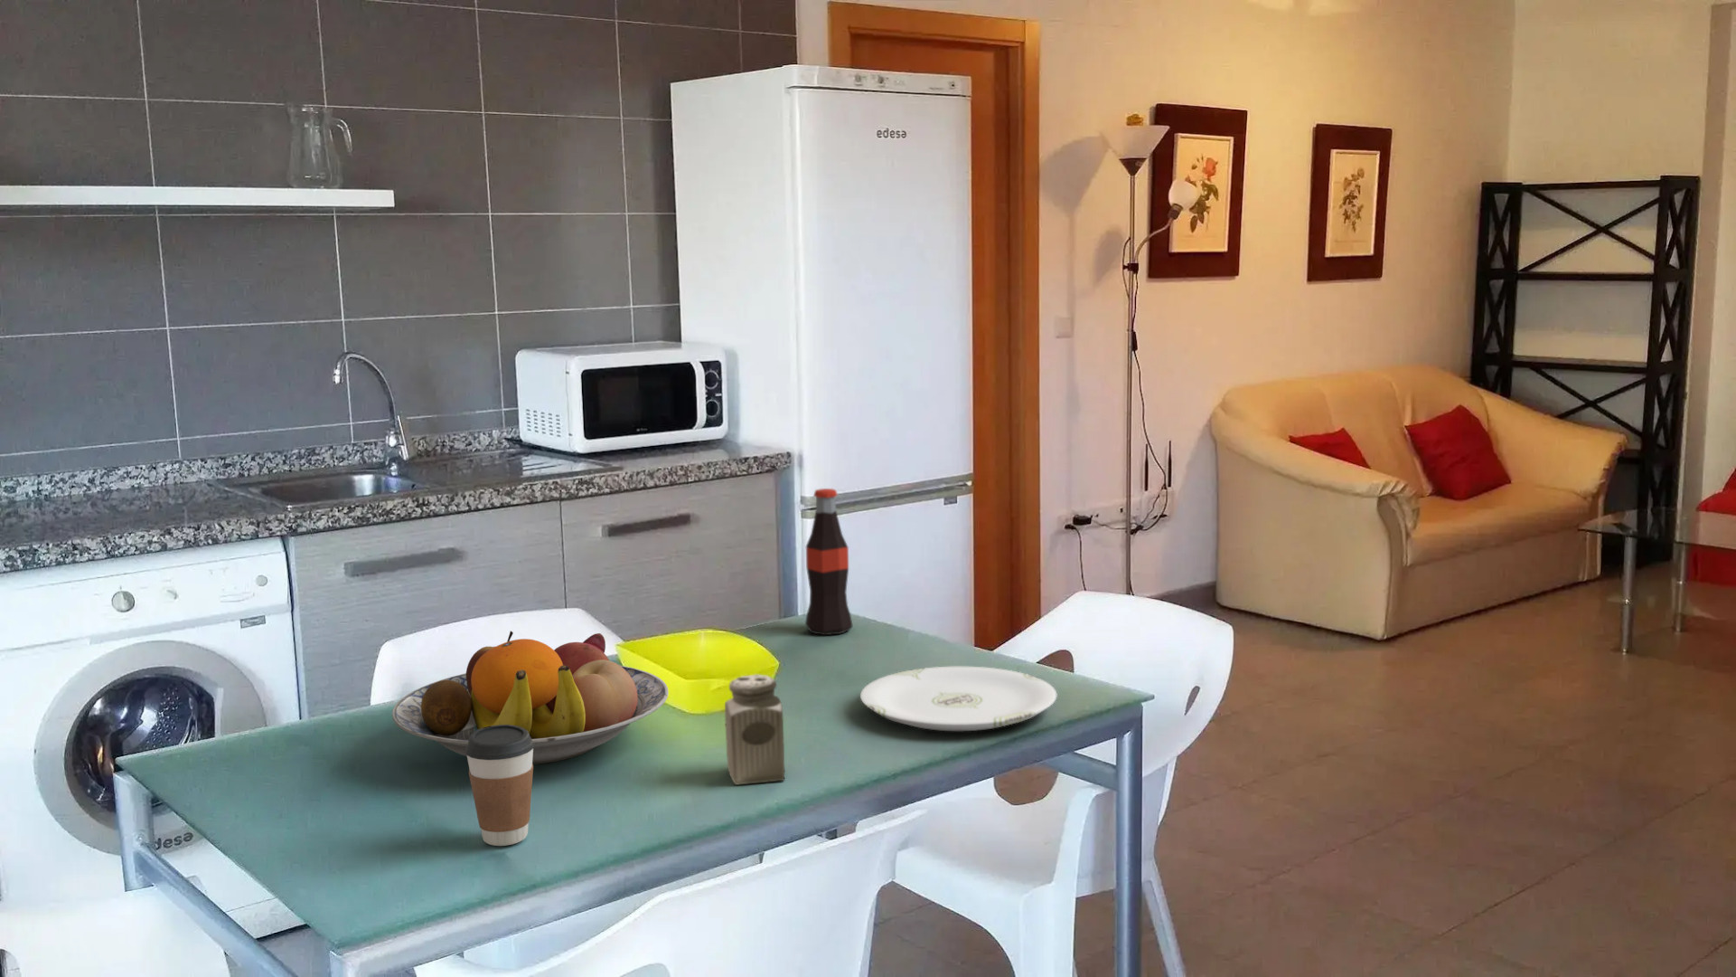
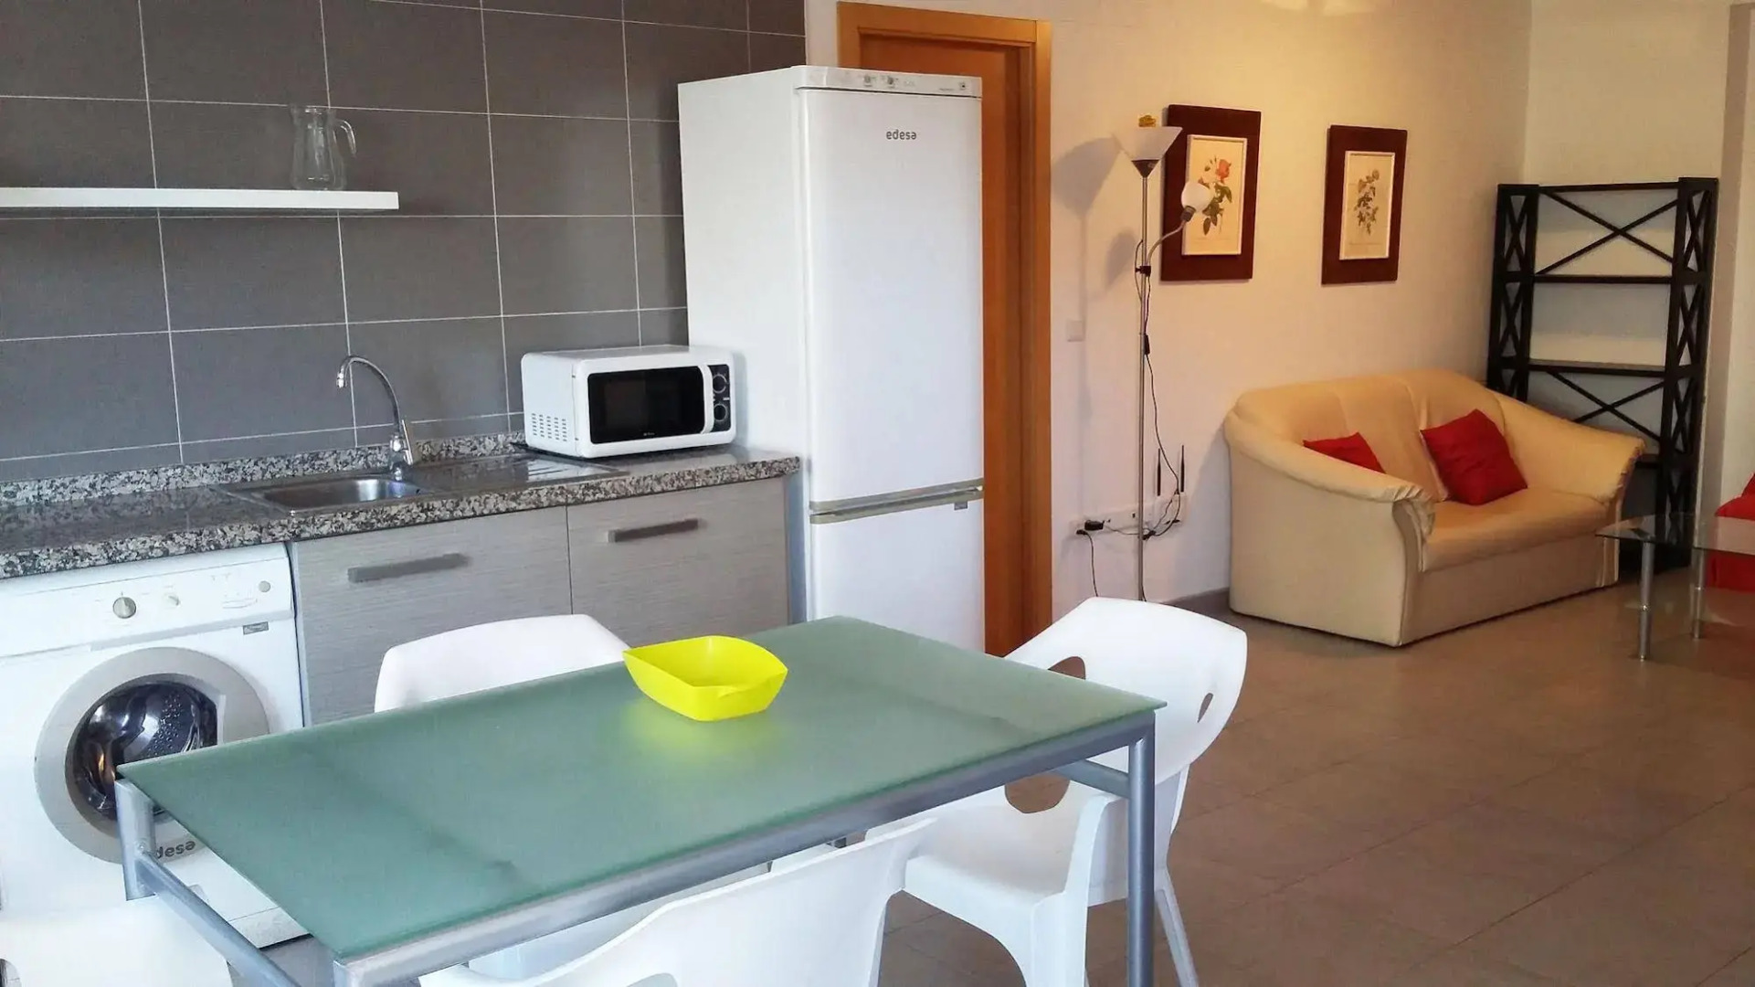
- plate (957, 700)
- salt shaker (754, 725)
- bottle (827, 559)
- fruit bowl (532, 687)
- coffee cup (502, 786)
